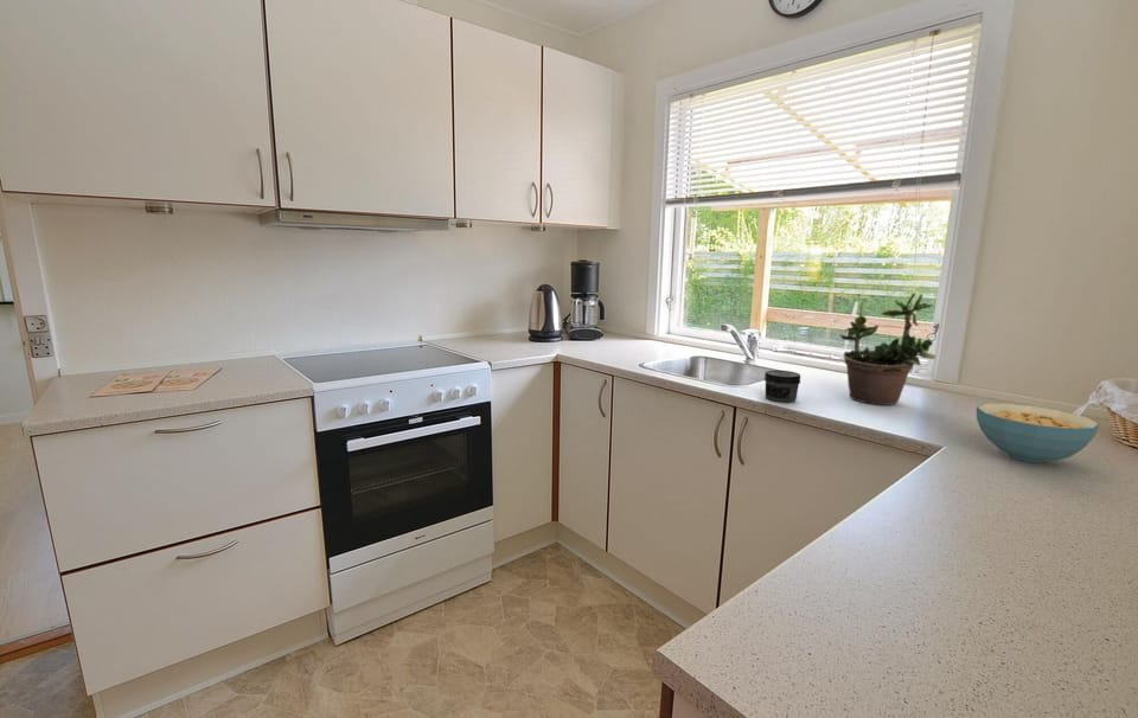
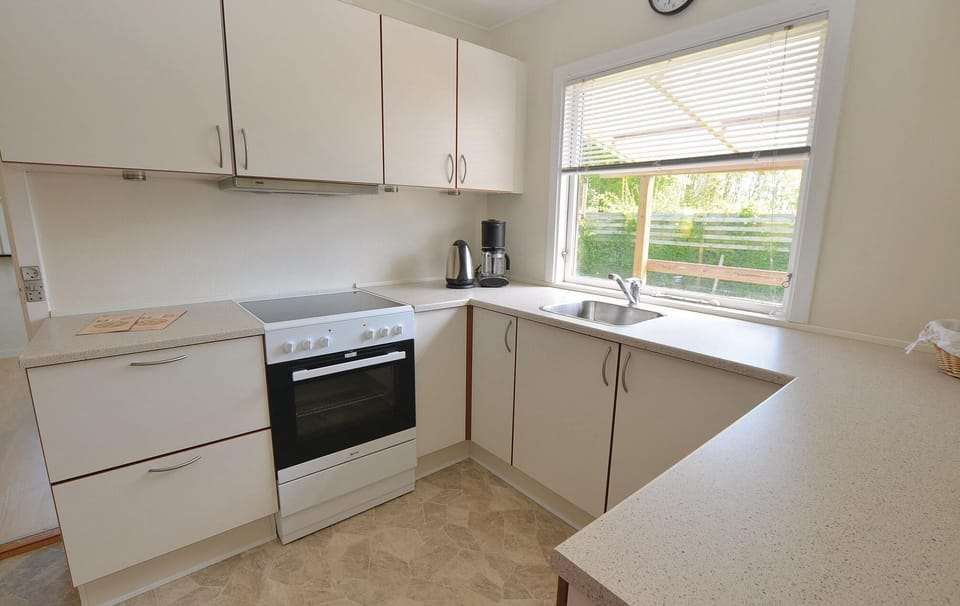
- cereal bowl (1030, 436)
- jar (781, 385)
- potted plant (882, 344)
